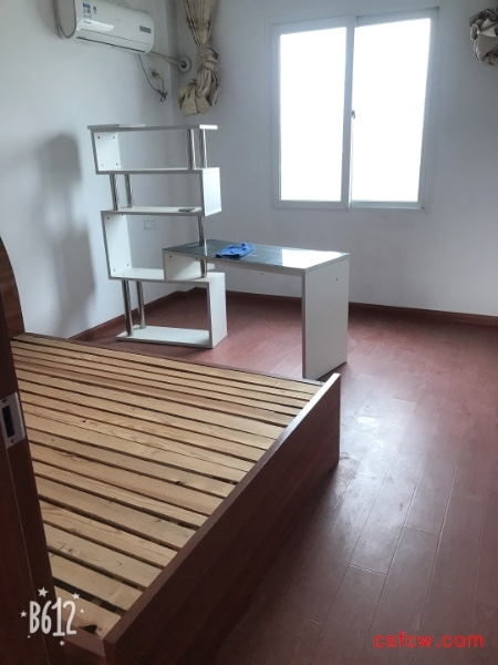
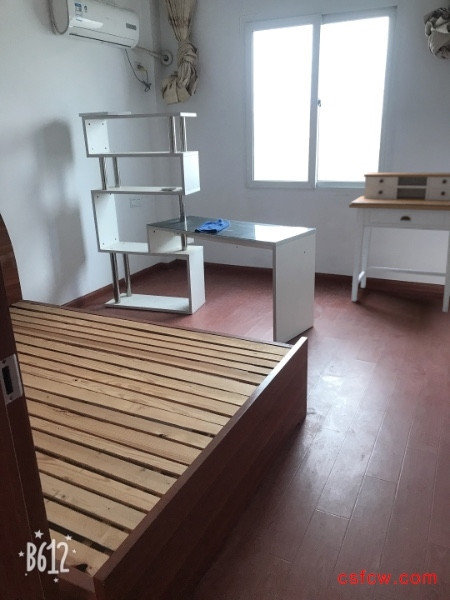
+ desk (406, 228)
